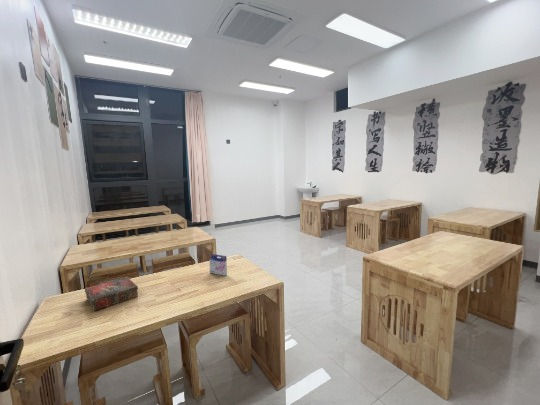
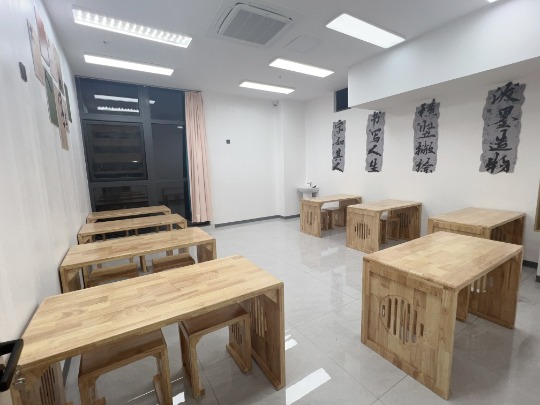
- book (111, 292)
- ink box (218, 264)
